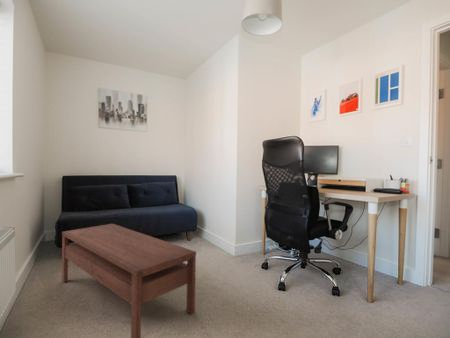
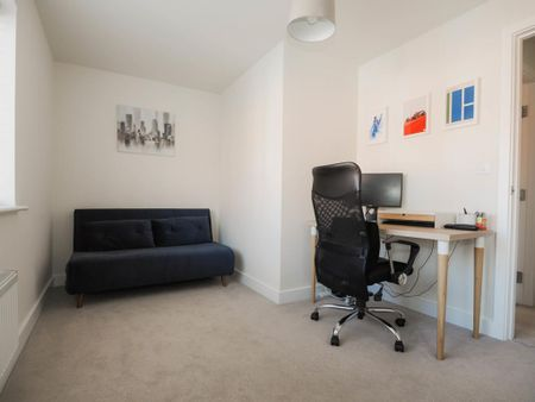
- coffee table (120, 267)
